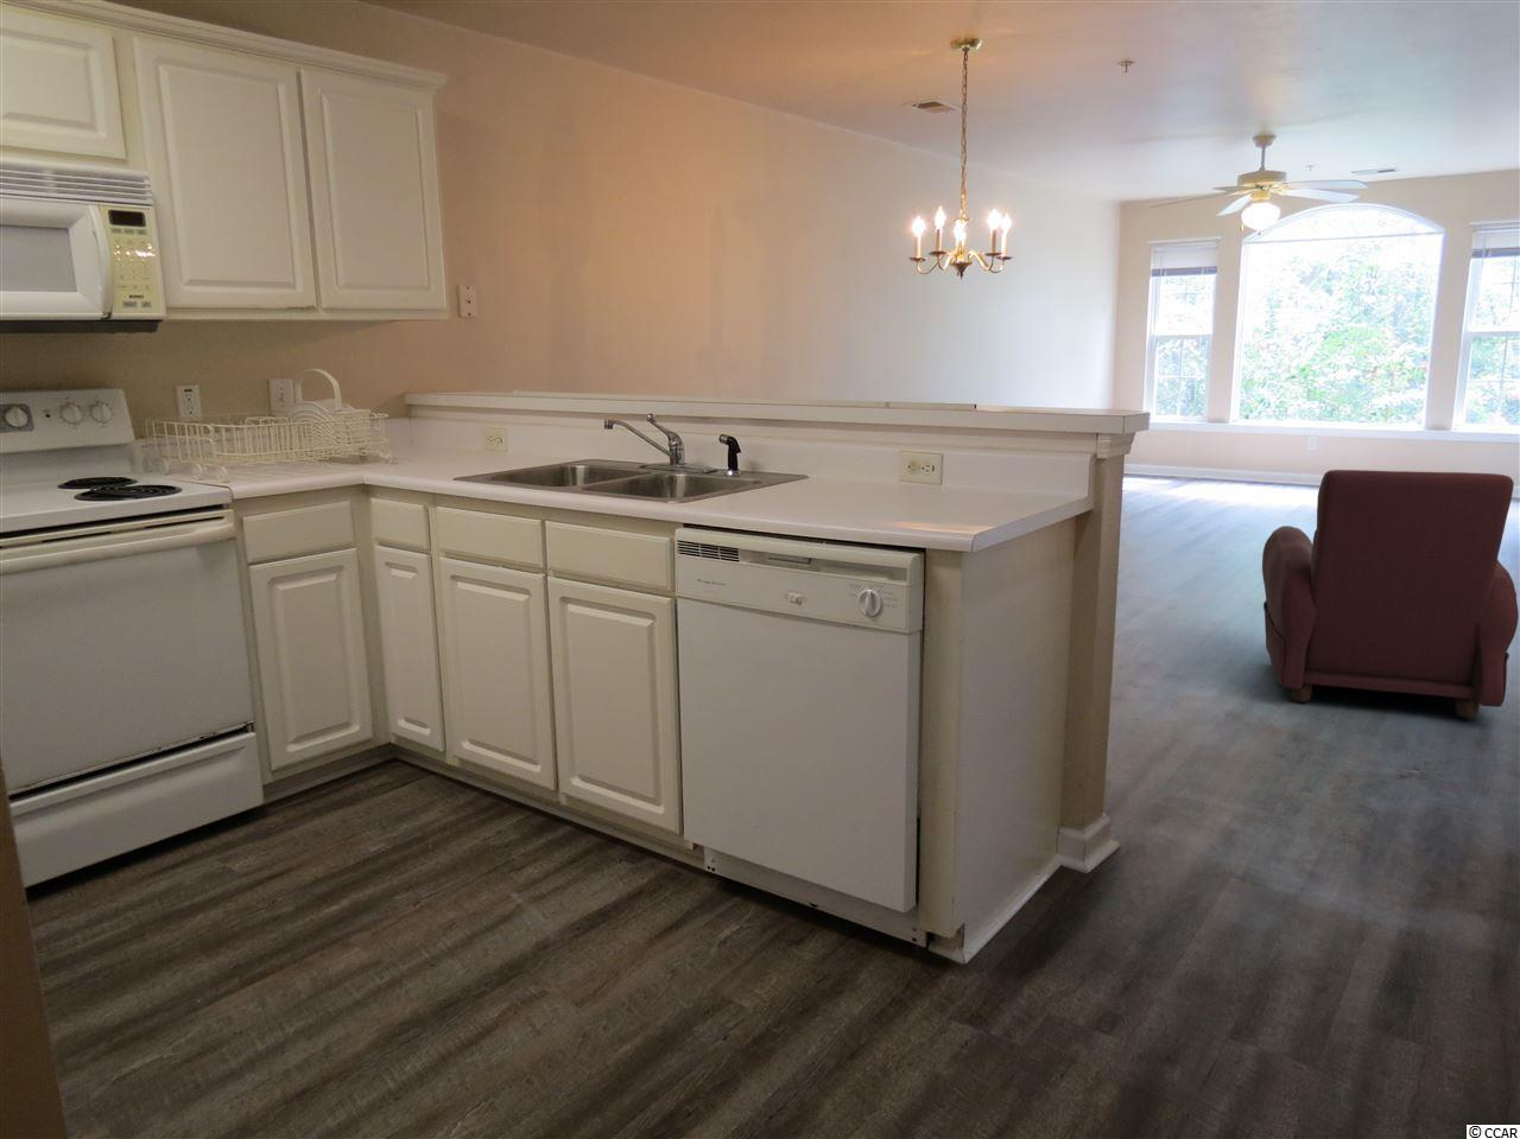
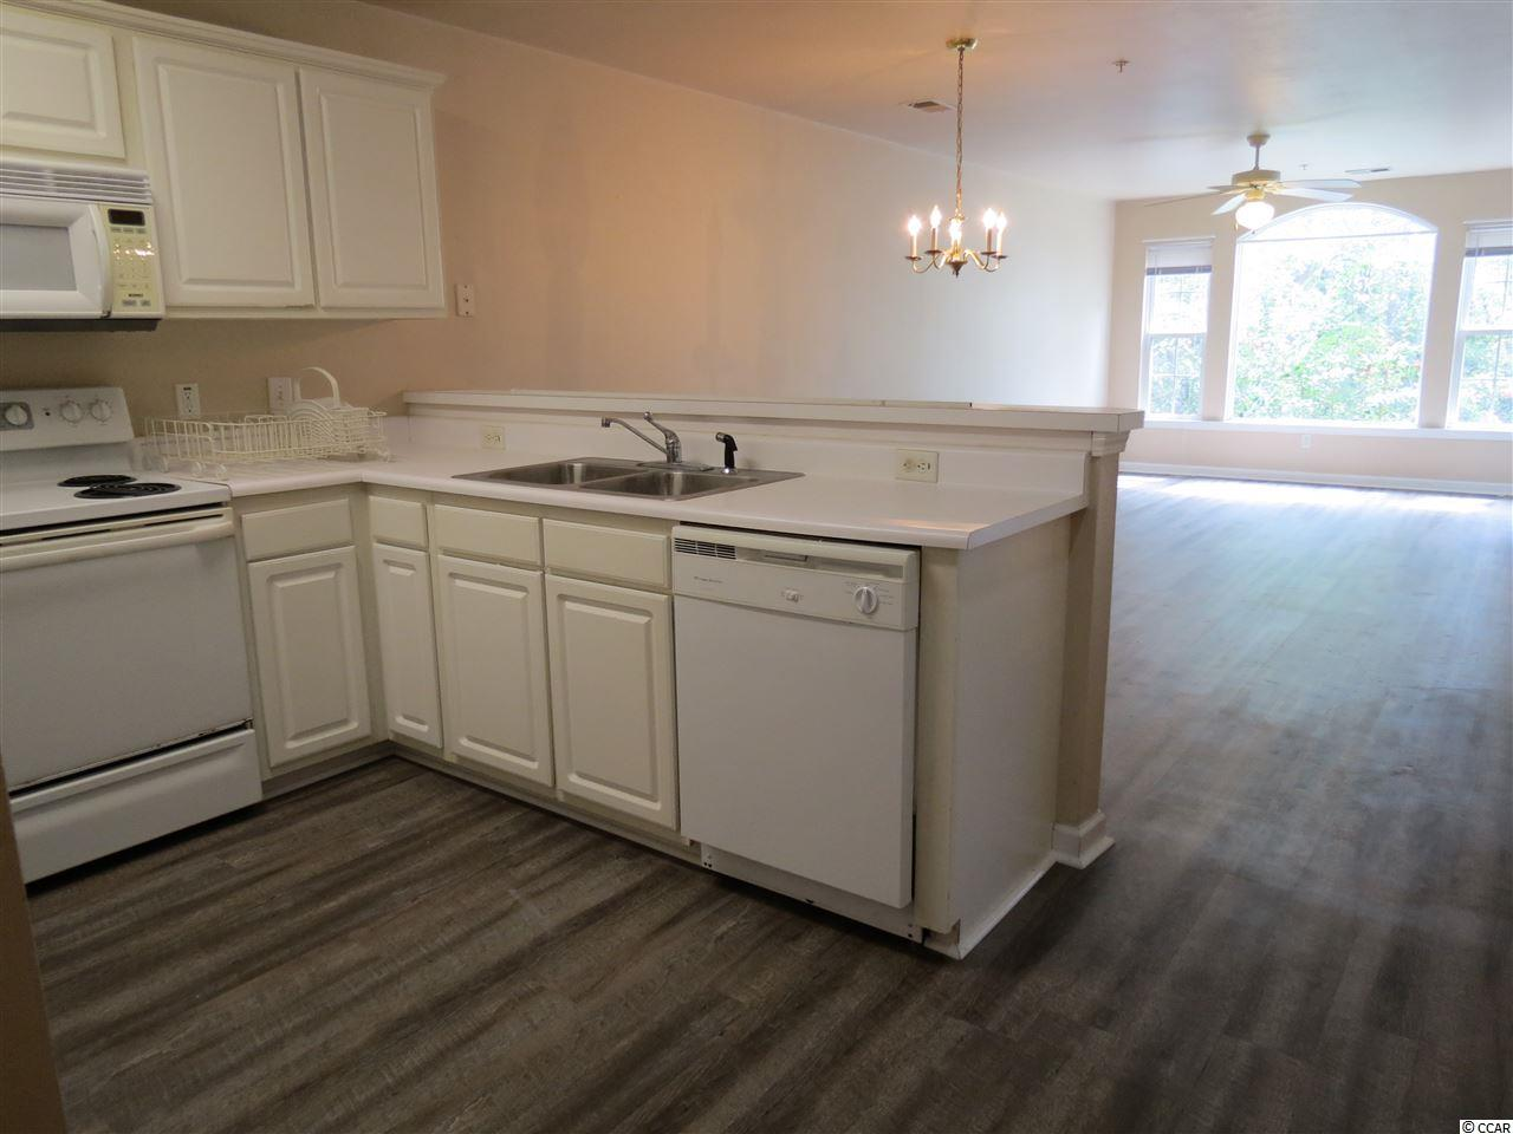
- armchair (1382, 579)
